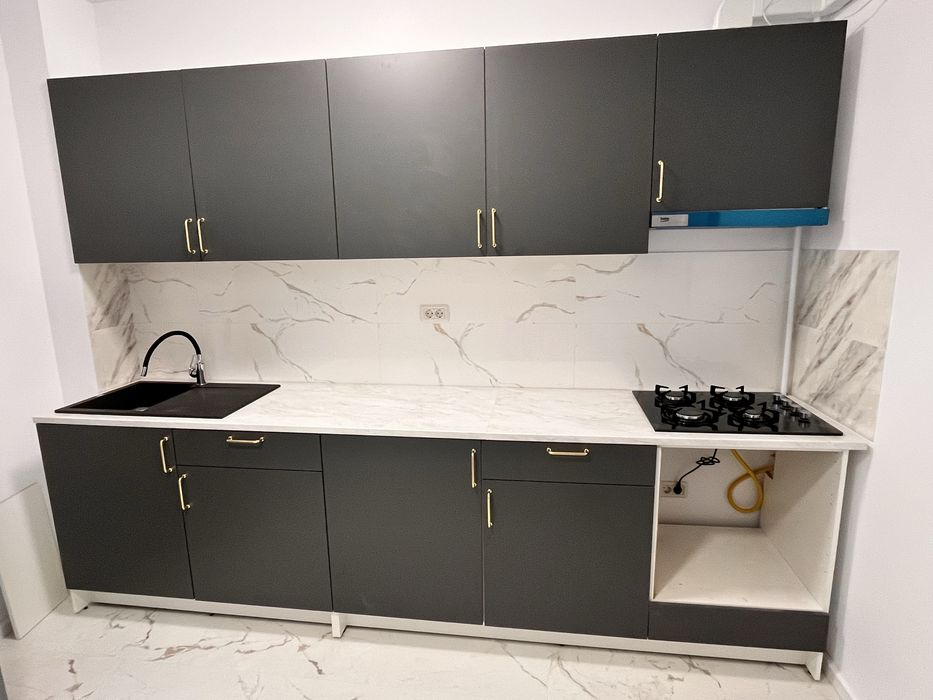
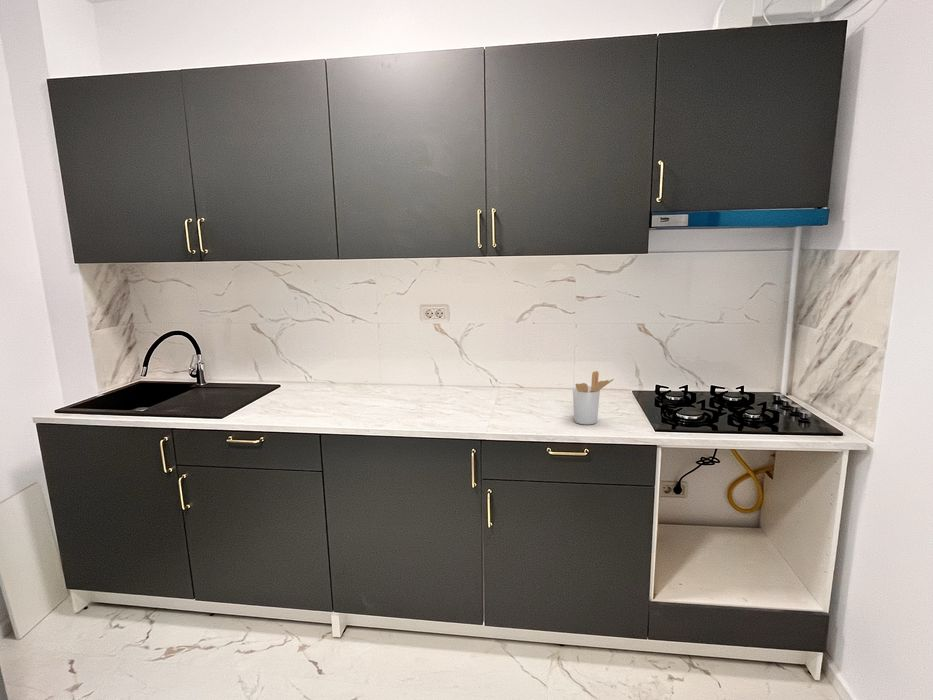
+ utensil holder (592, 398)
